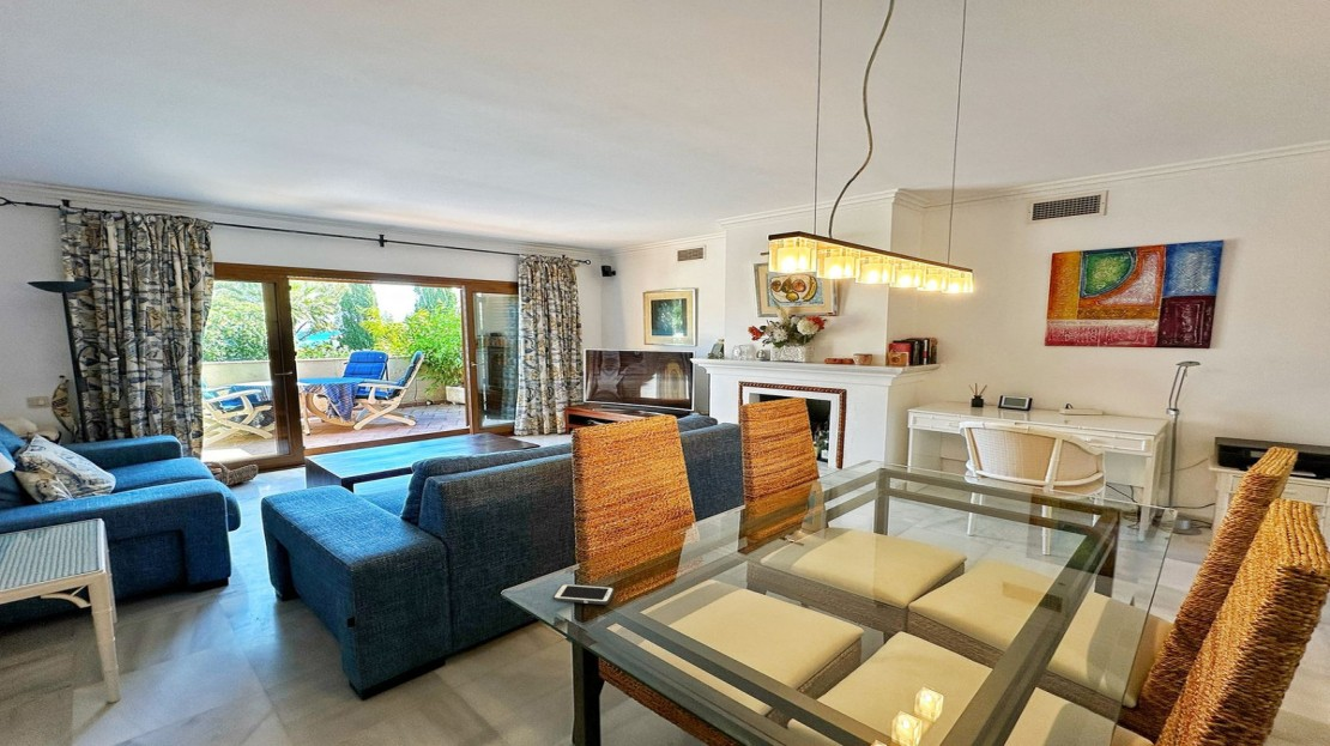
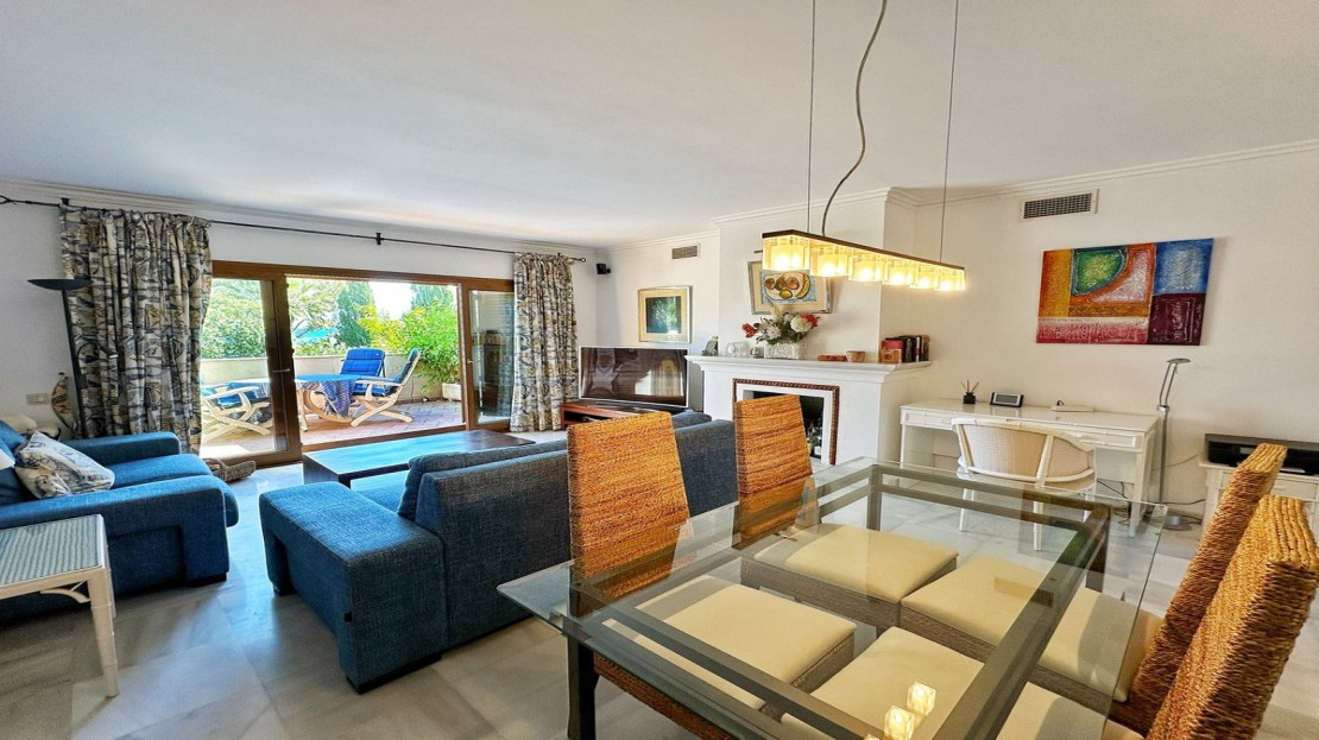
- cell phone (584, 594)
